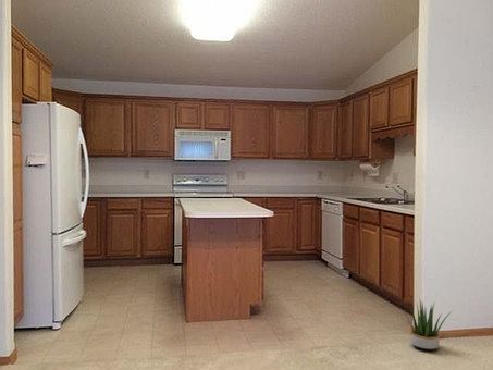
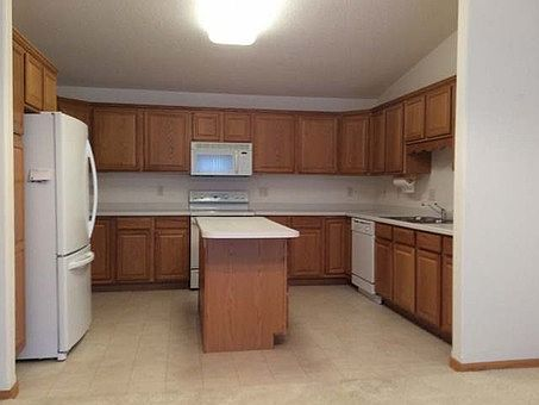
- potted plant (424, 324)
